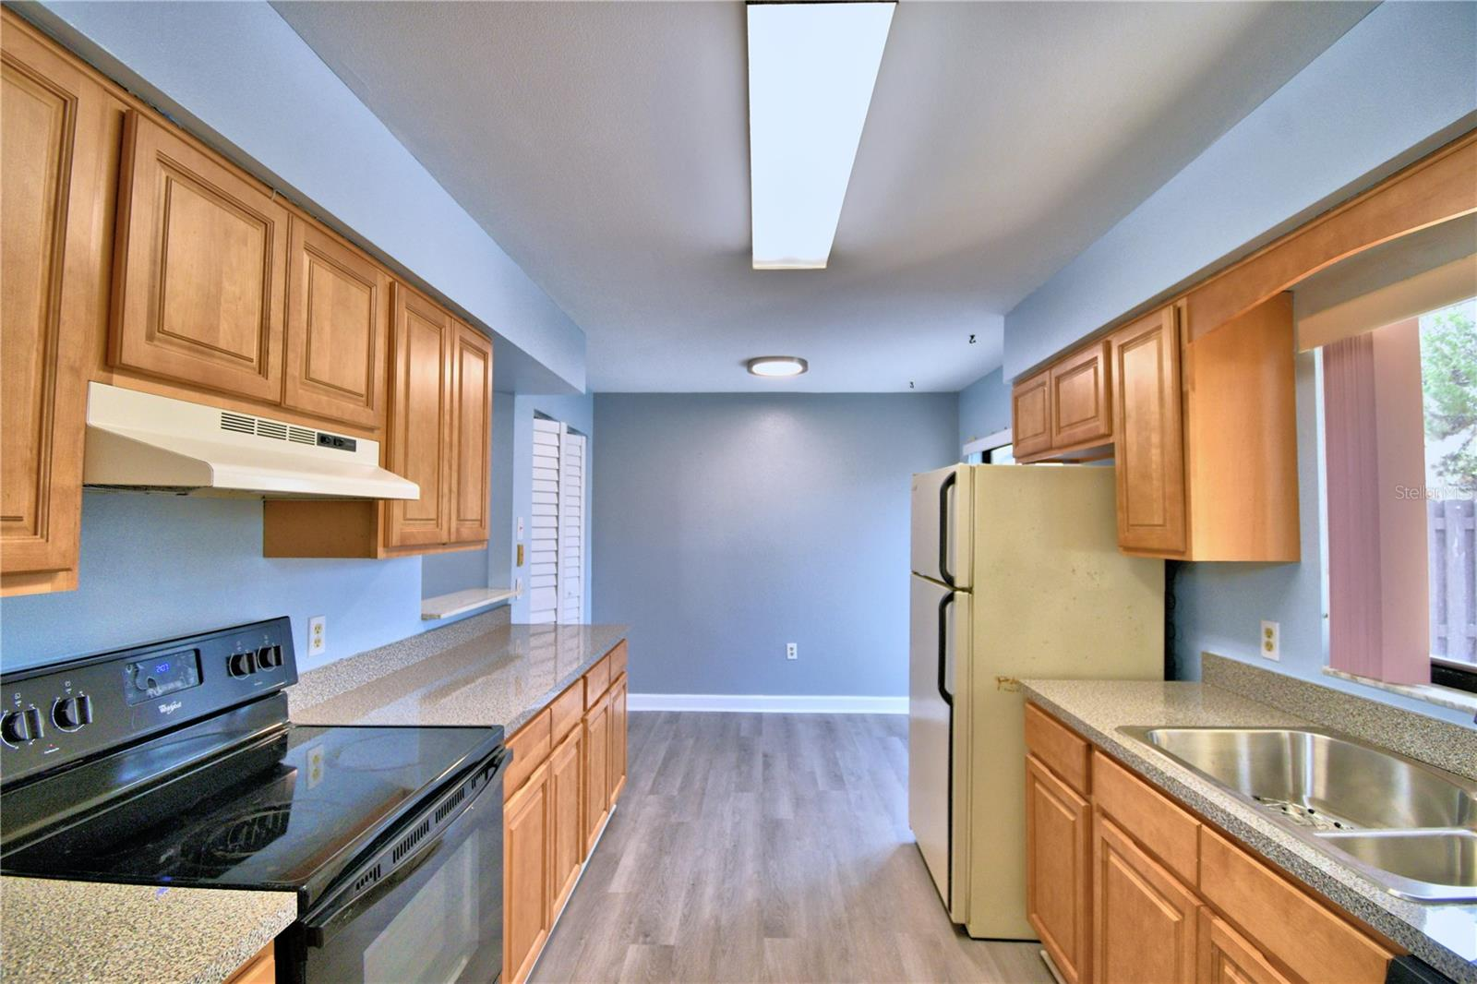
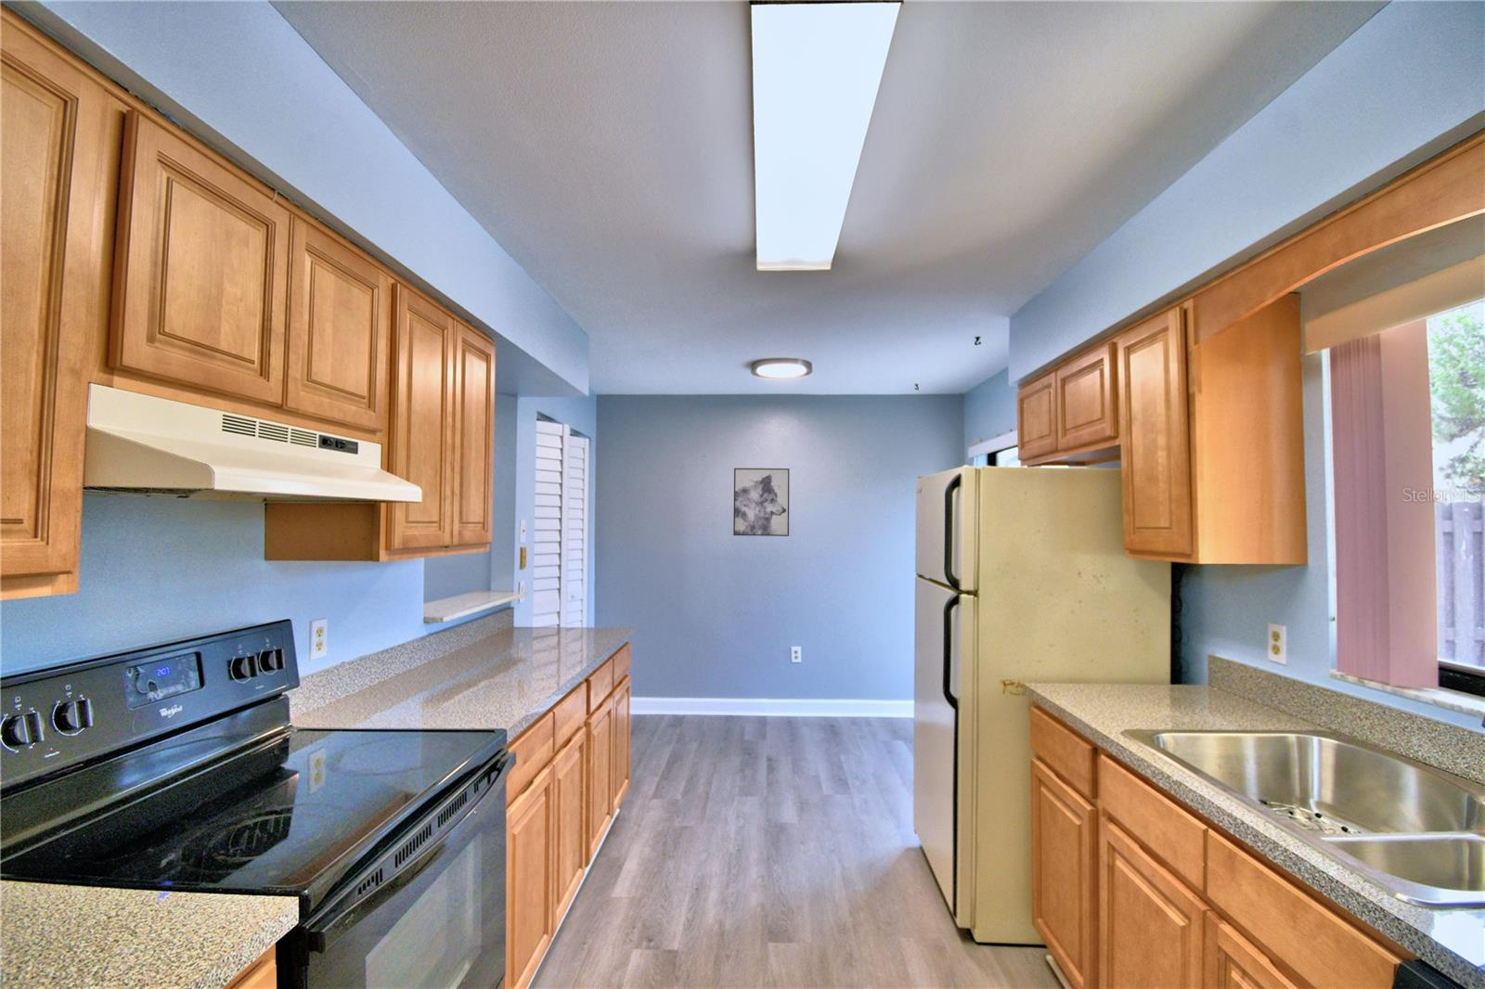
+ wall art (761, 502)
